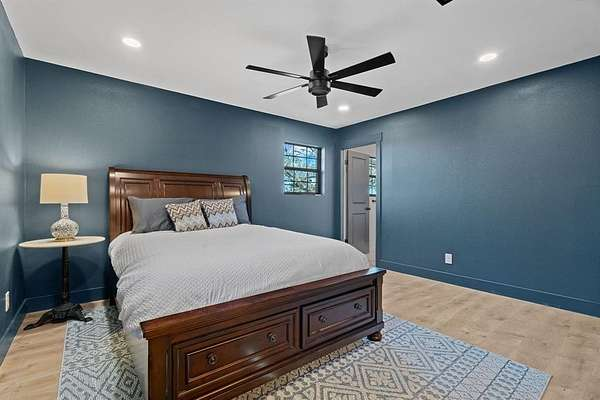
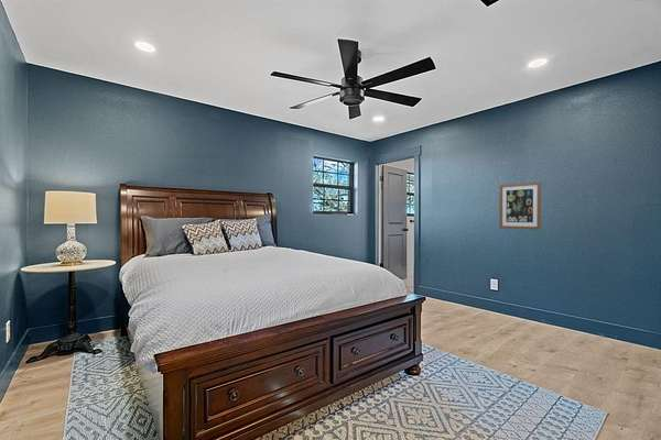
+ wall art (519, 206)
